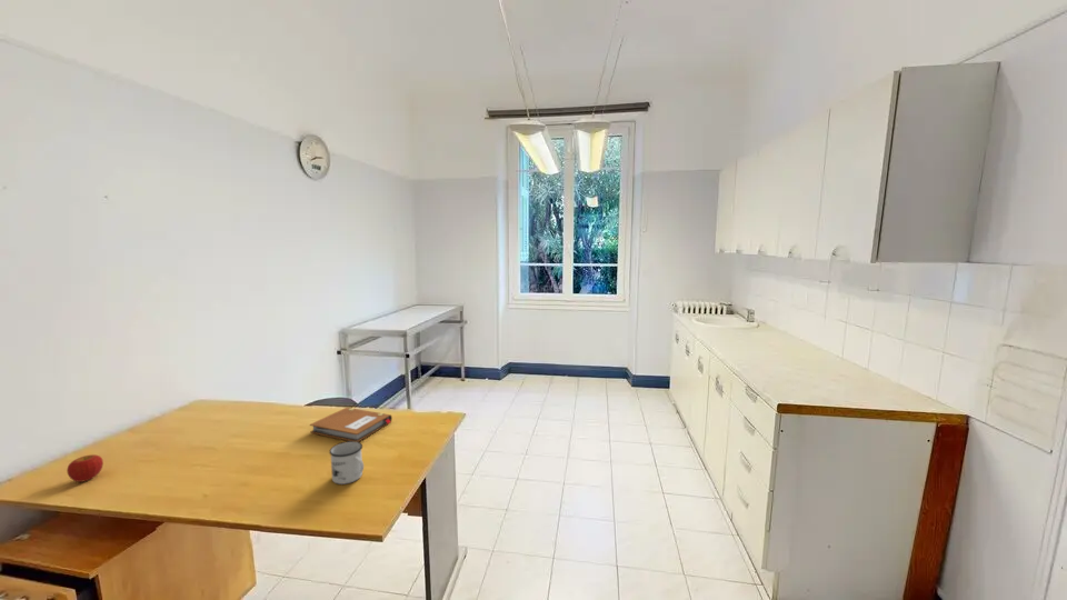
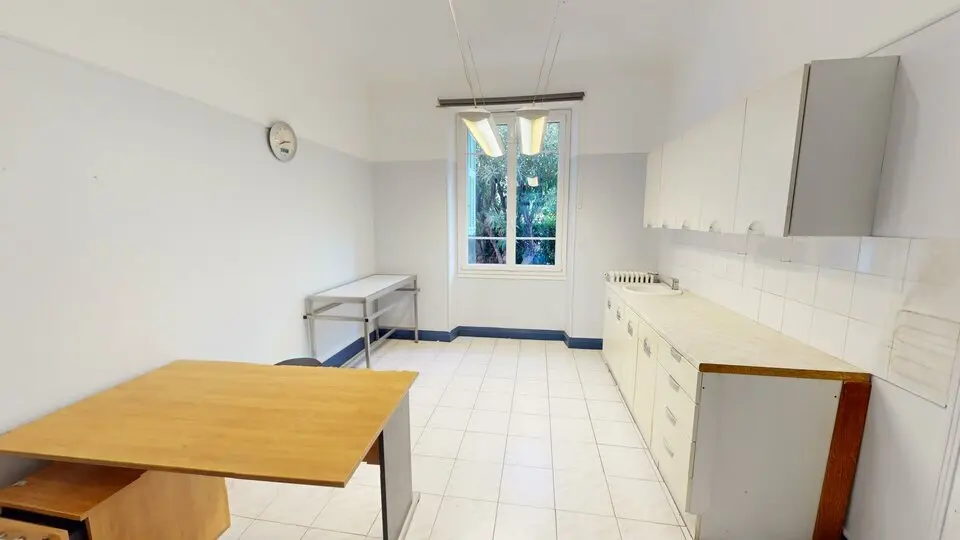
- mug (349, 463)
- notebook (353, 422)
- apple (86, 467)
